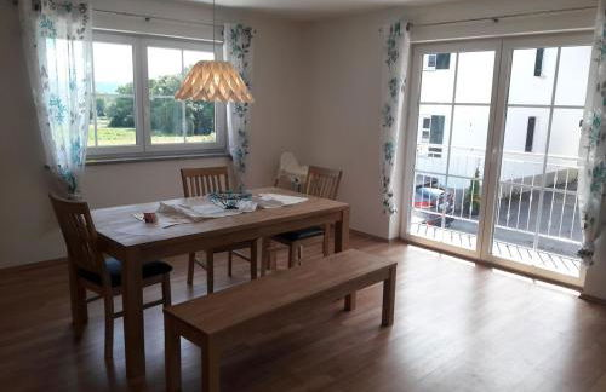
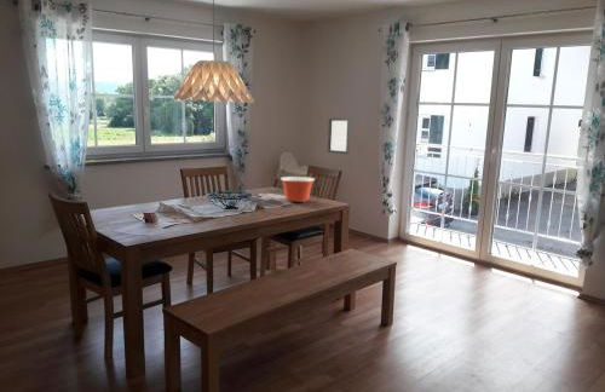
+ picture frame (339, 136)
+ mixing bowl (296, 189)
